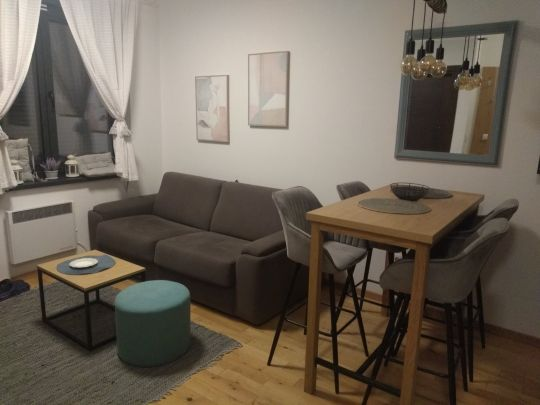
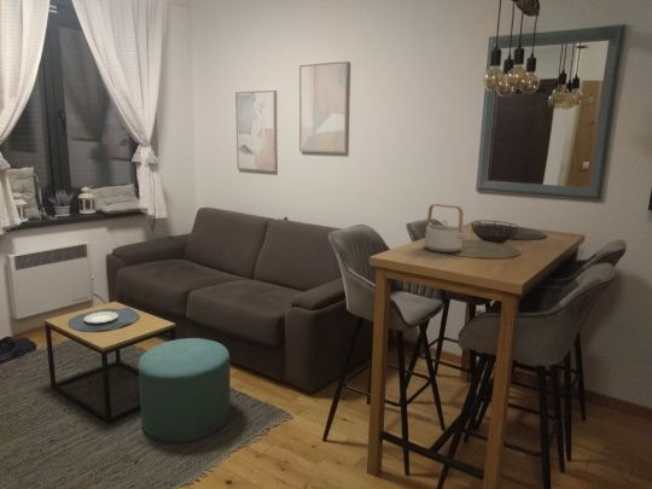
+ teapot (447, 227)
